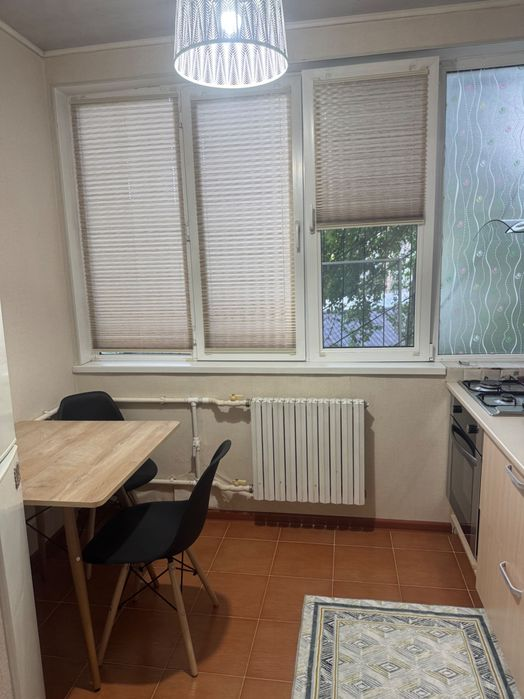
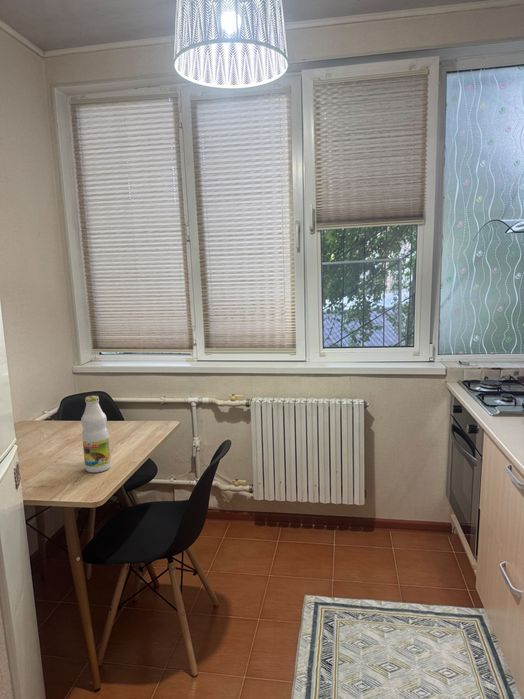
+ bottle (95, 433)
